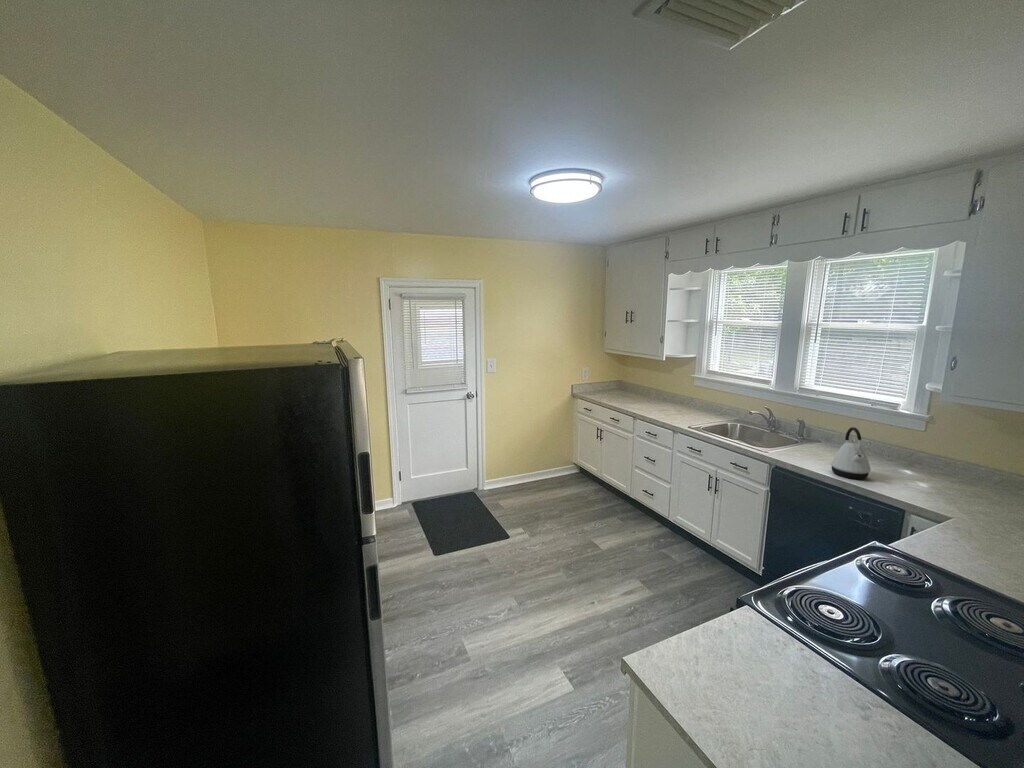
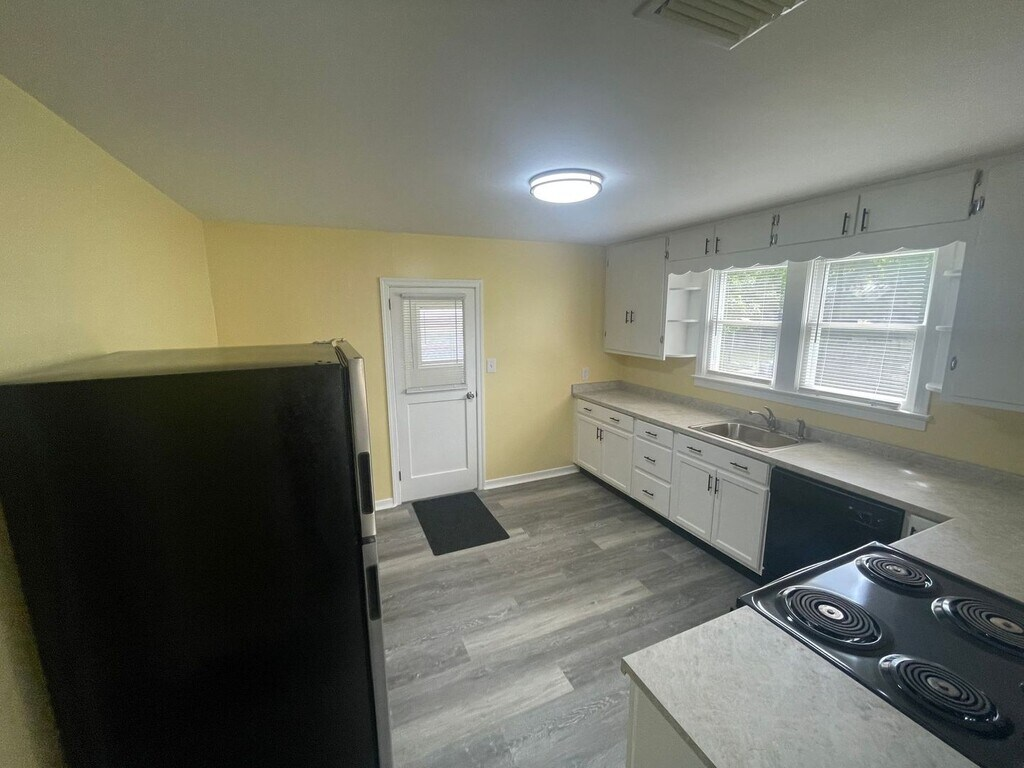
- kettle (852, 451)
